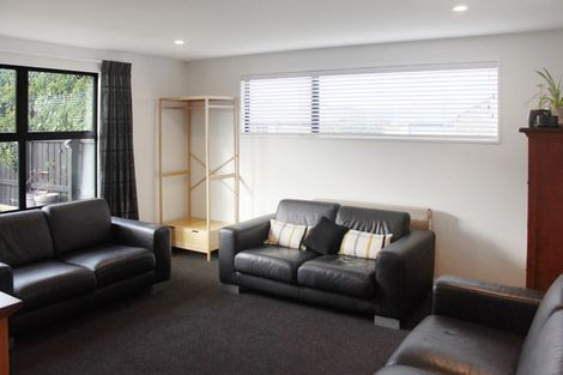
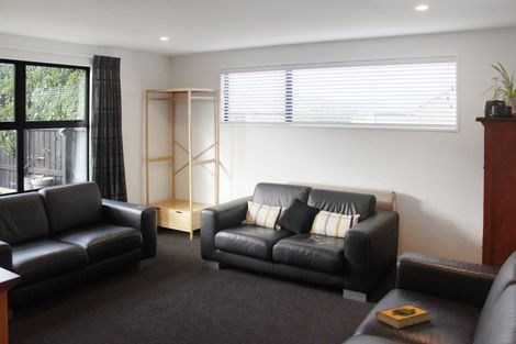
+ hardback book (402, 314)
